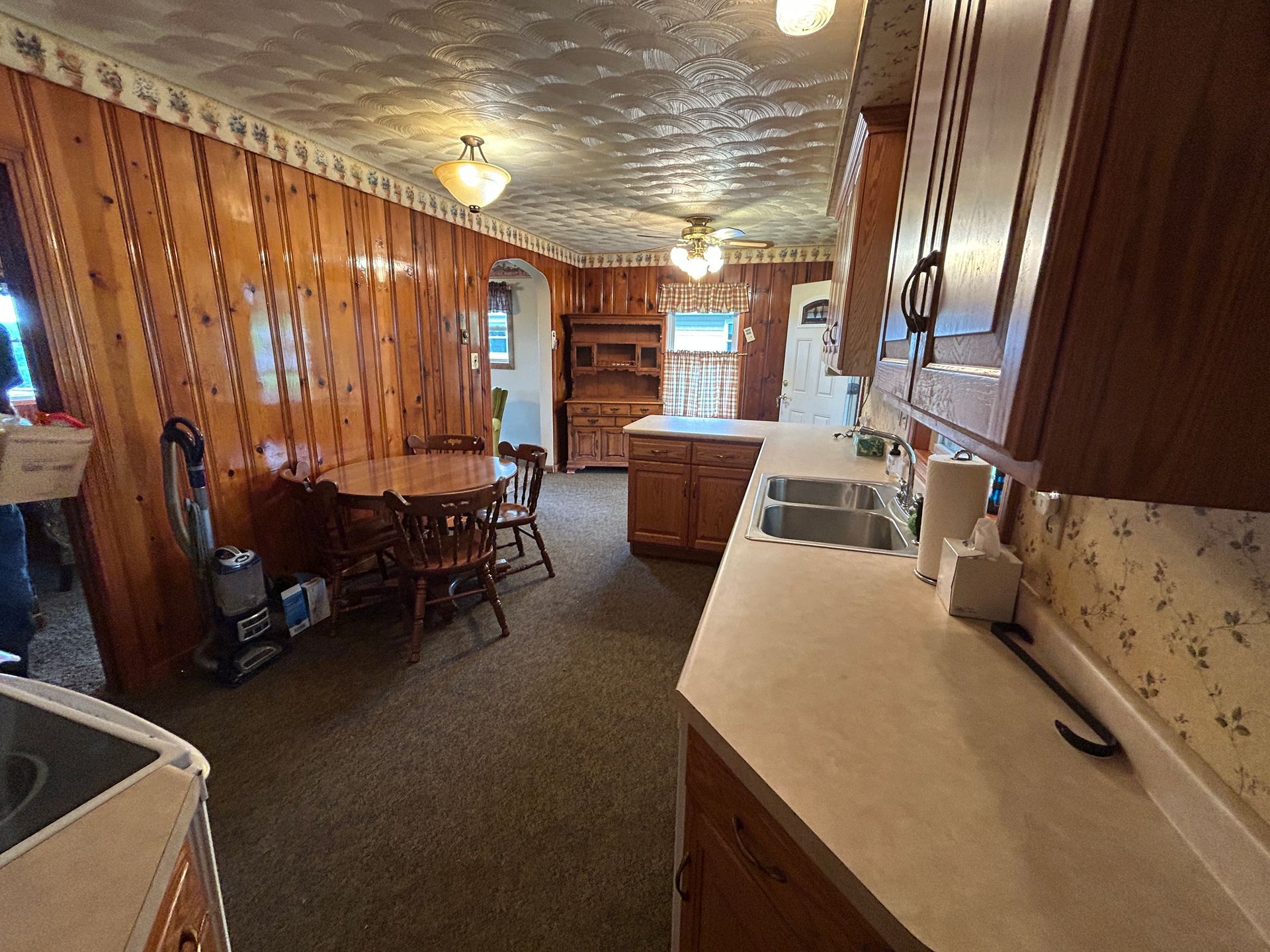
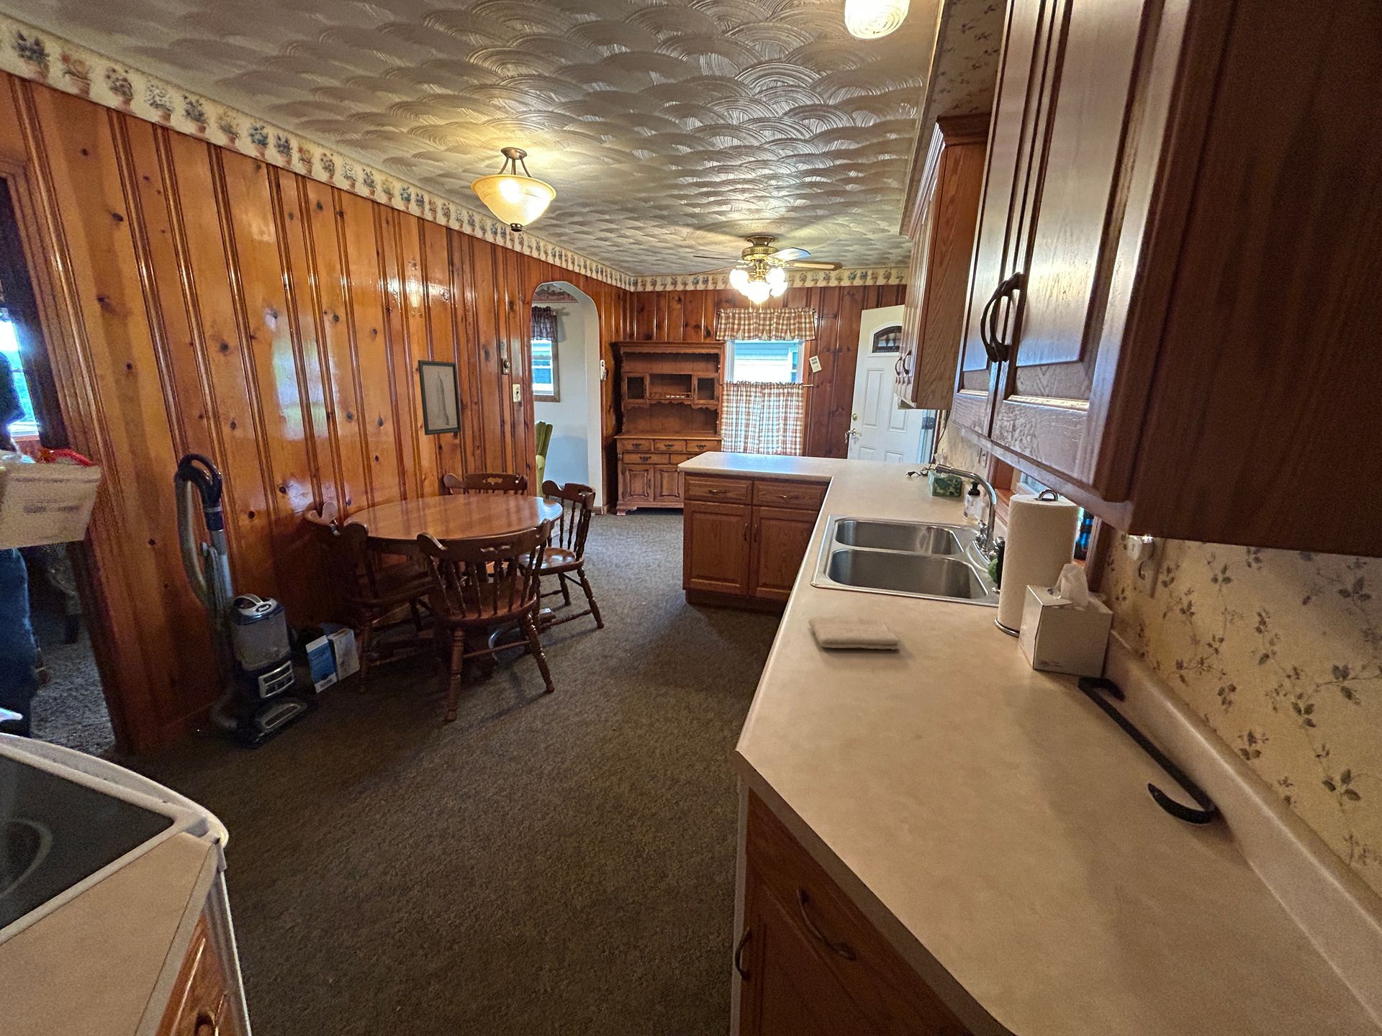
+ washcloth (853, 631)
+ wall art (441, 398)
